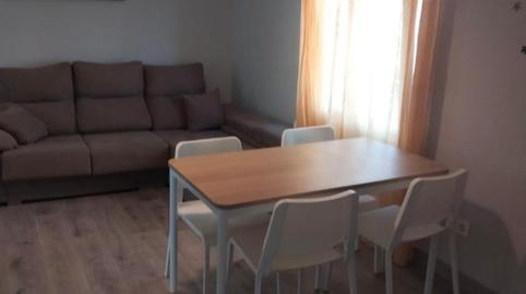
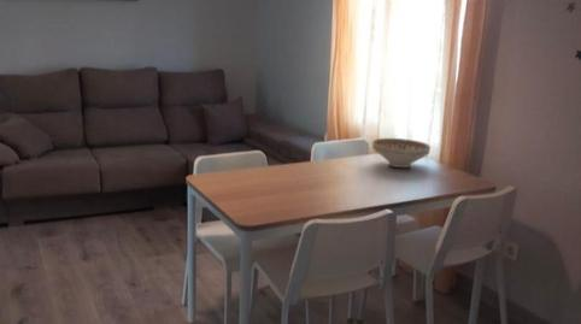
+ decorative bowl (400, 154)
